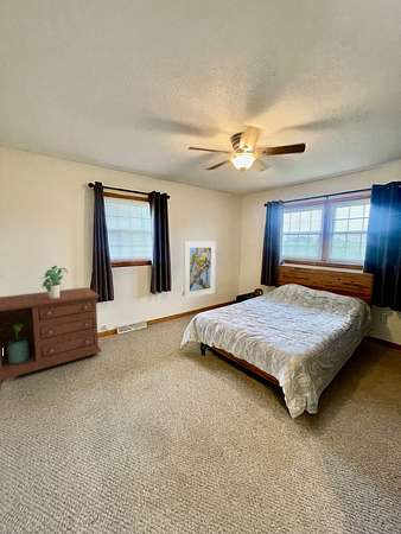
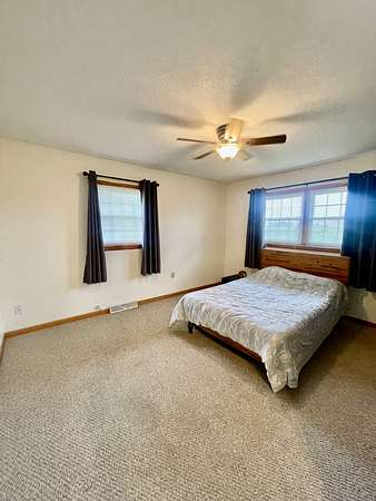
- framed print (200, 268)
- dresser (49, 328)
- potted plant (55, 281)
